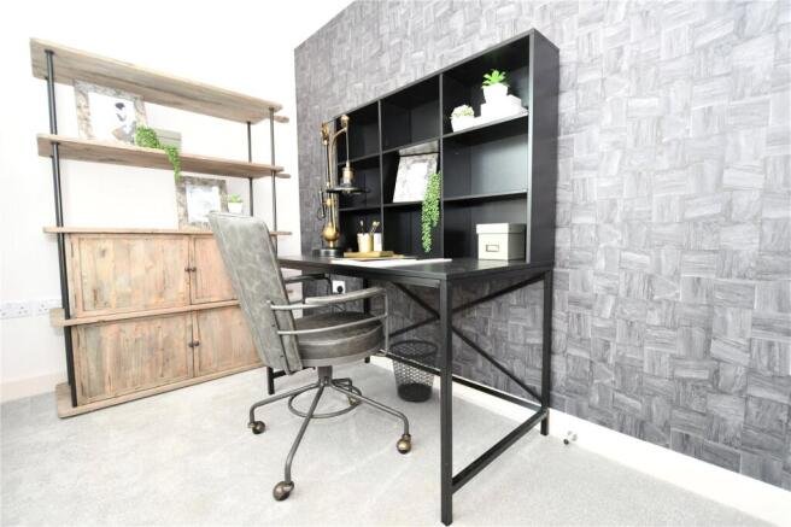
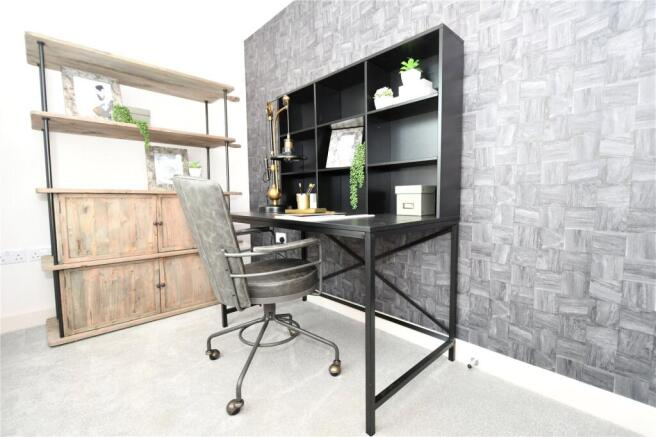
- wastebasket (414, 370)
